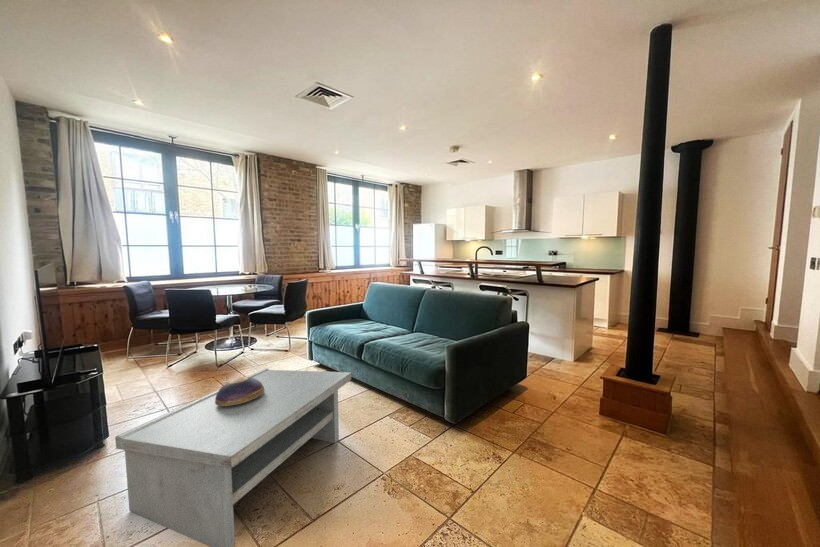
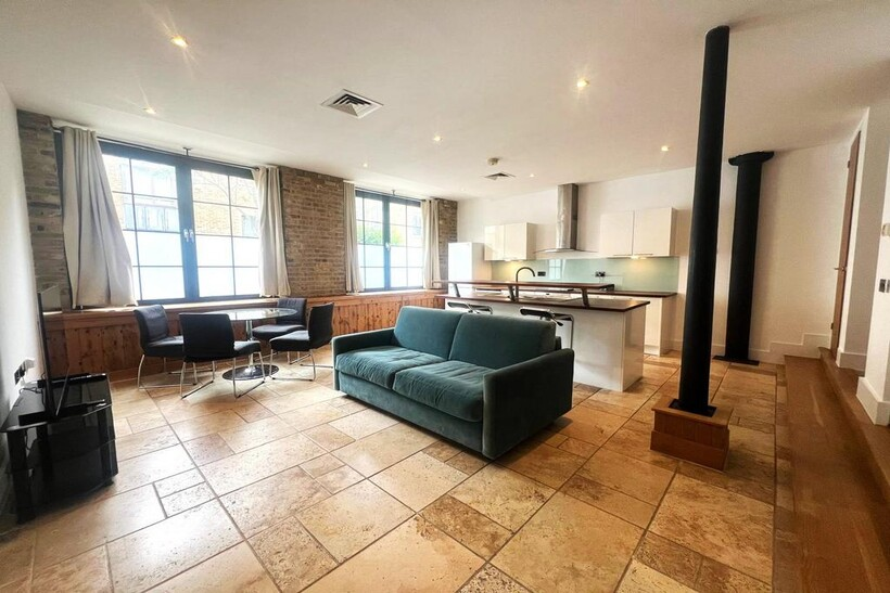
- decorative bowl (240, 386)
- coffee table (253, 432)
